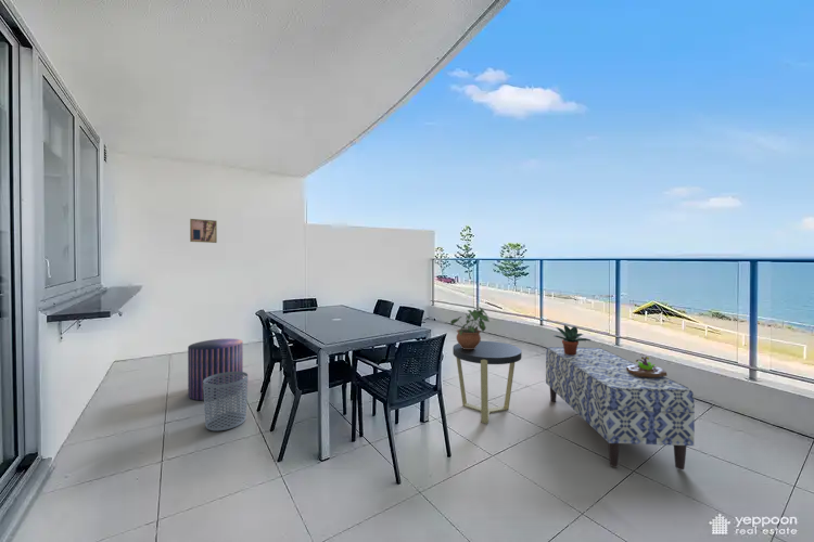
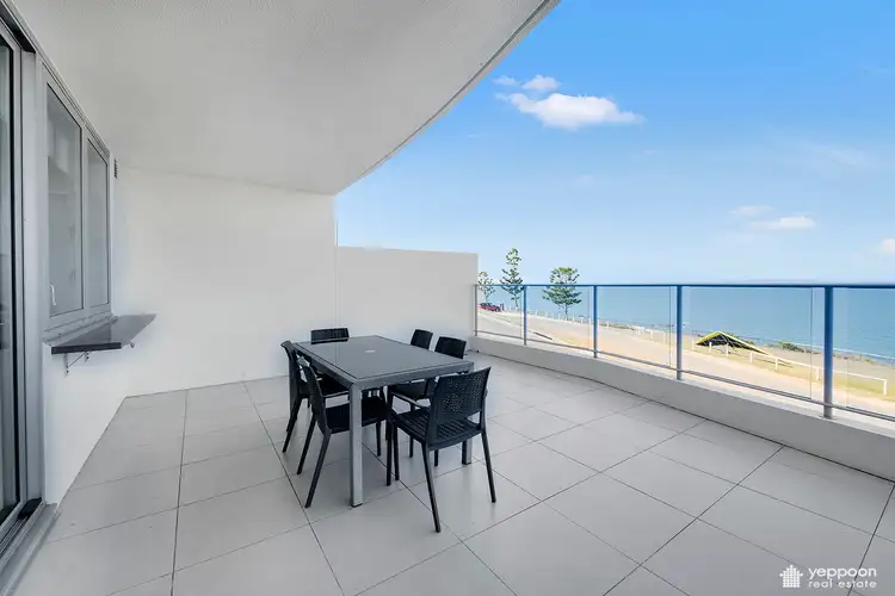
- potted plant (570, 338)
- potted plant (473, 326)
- waste bin (226, 400)
- bench (603, 396)
- stool (216, 366)
- succulent planter (646, 365)
- side table (485, 379)
- wall art (203, 231)
